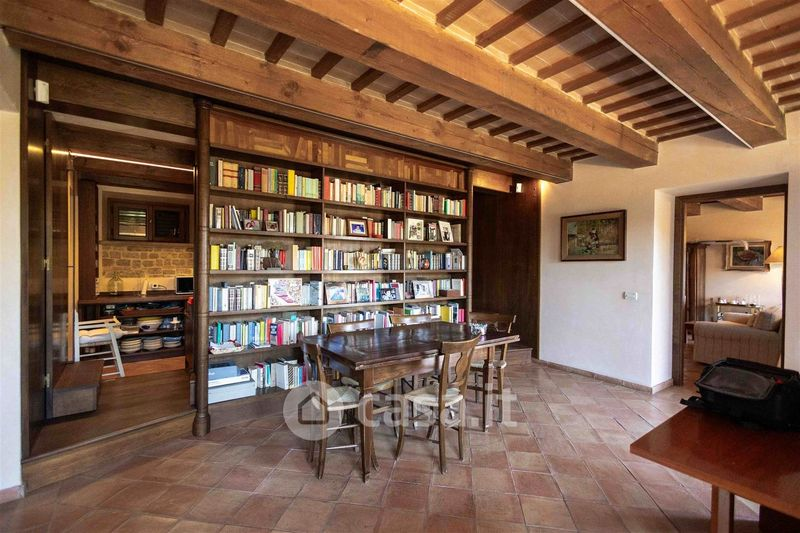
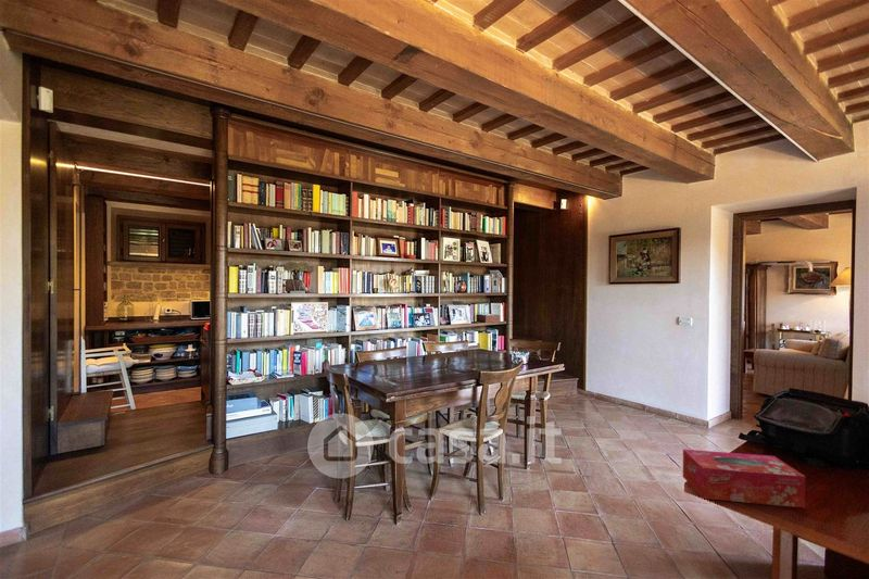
+ tissue box (739, 476)
